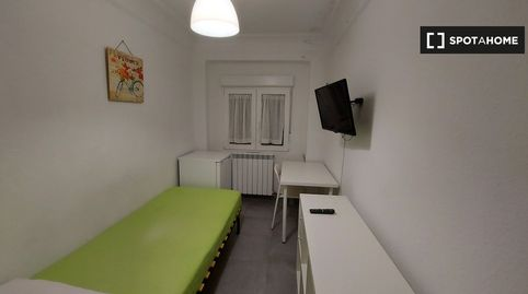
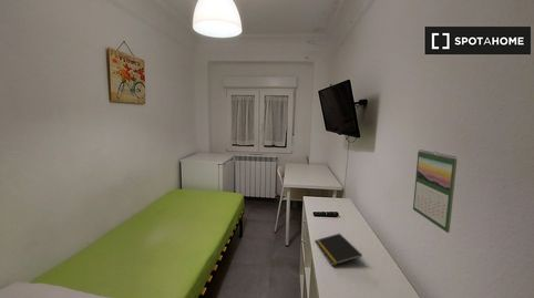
+ notepad (336, 247)
+ calendar (432, 186)
